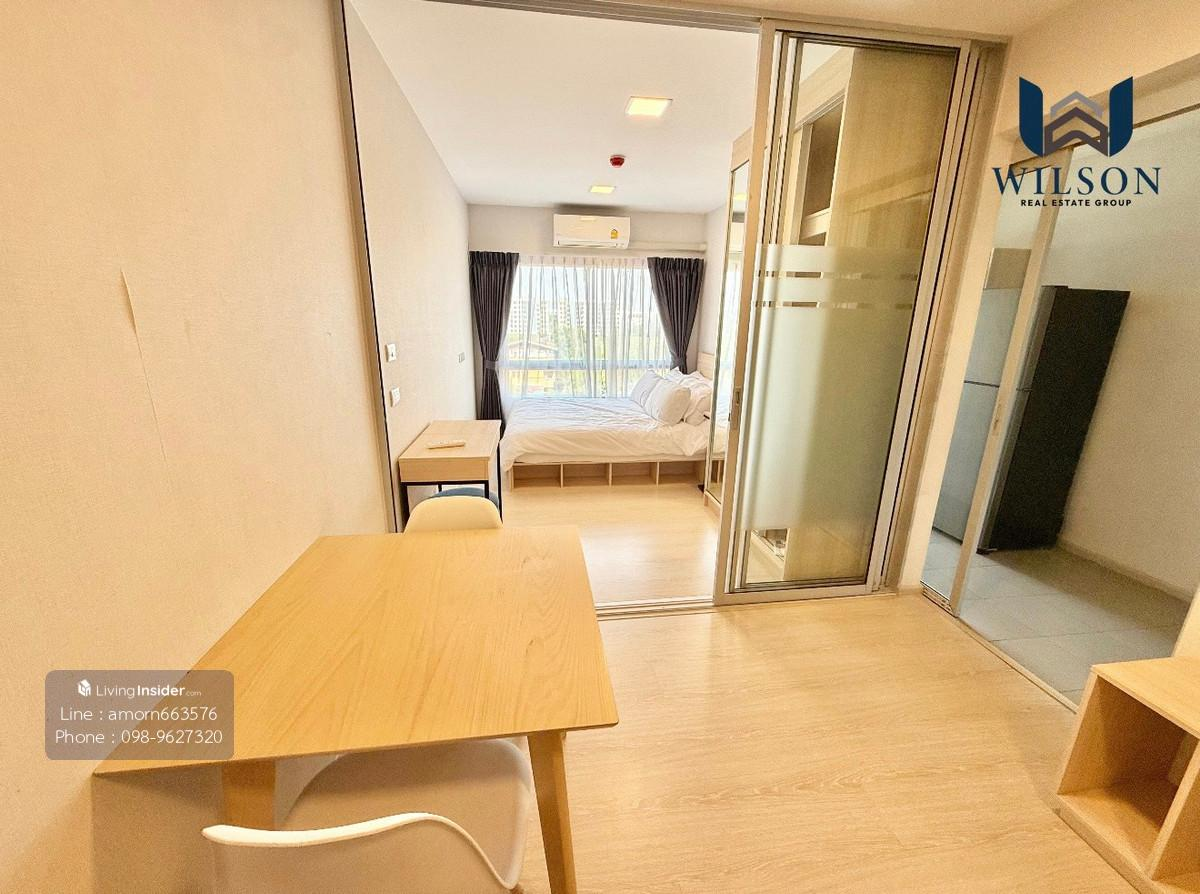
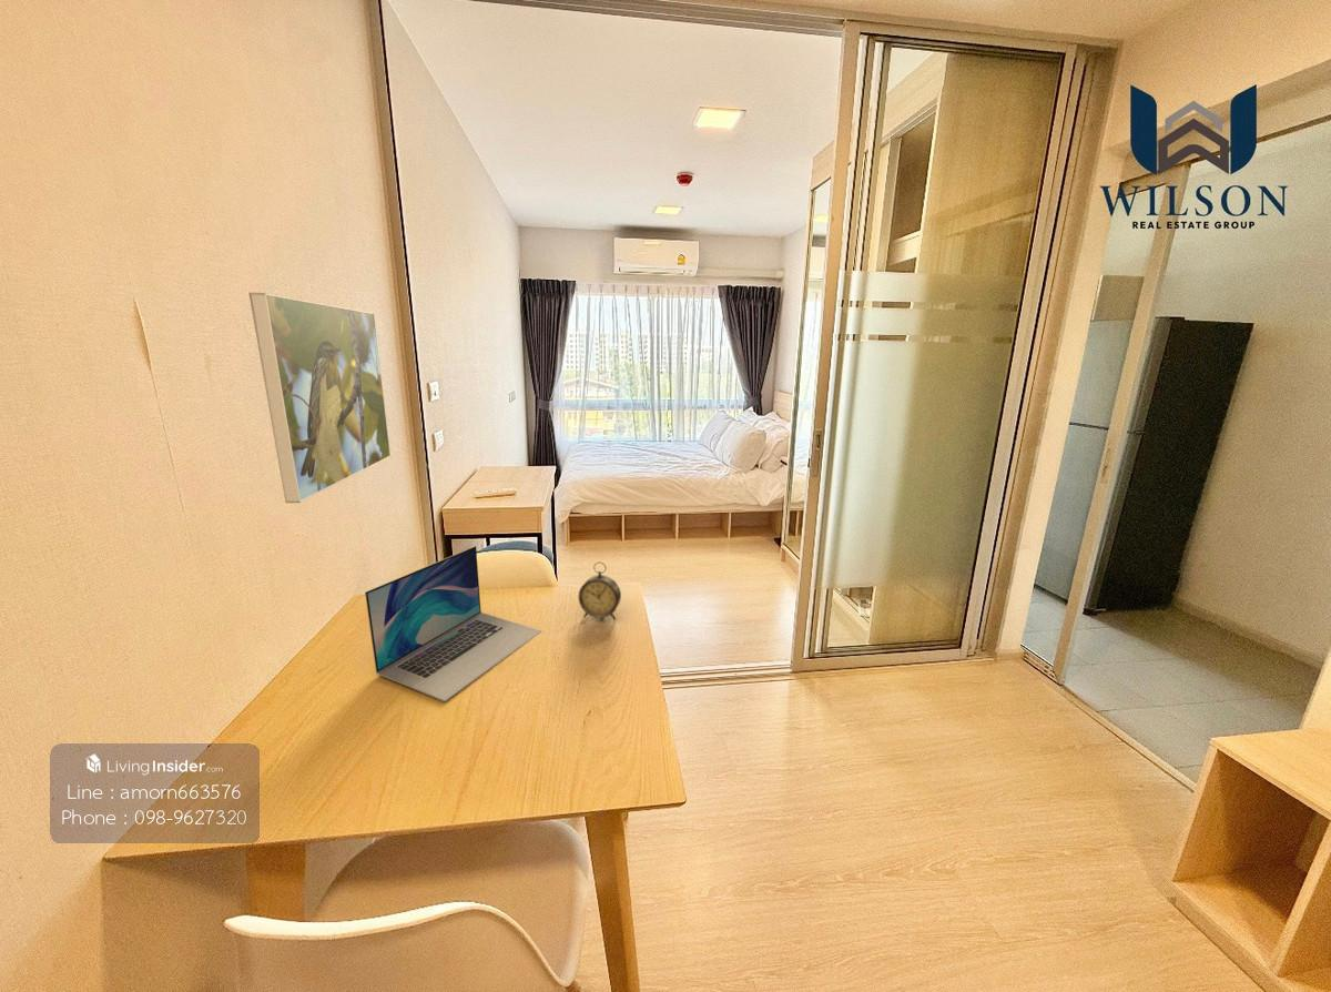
+ laptop (461, 614)
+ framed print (336, 393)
+ alarm clock (600, 589)
